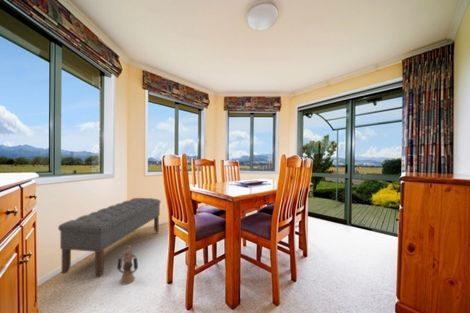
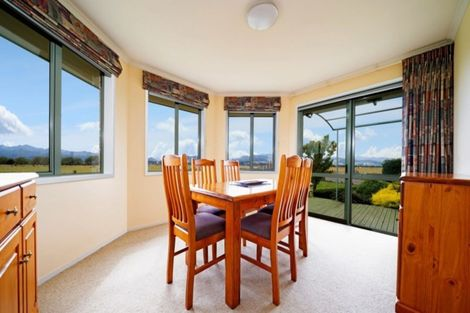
- bench (120, 227)
- lantern (127, 262)
